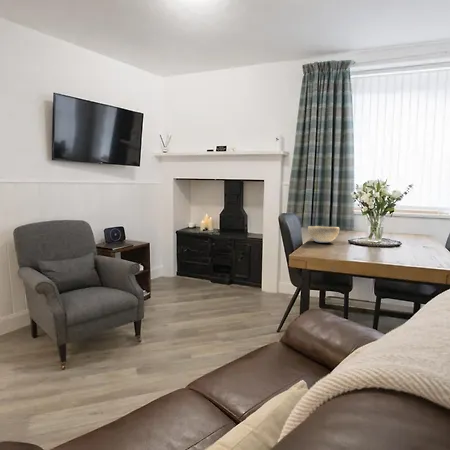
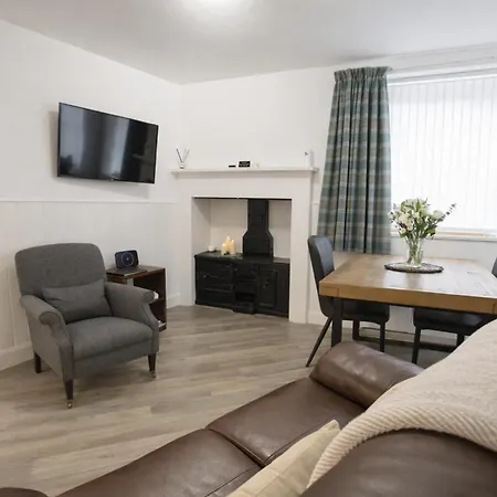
- decorative bowl (323, 234)
